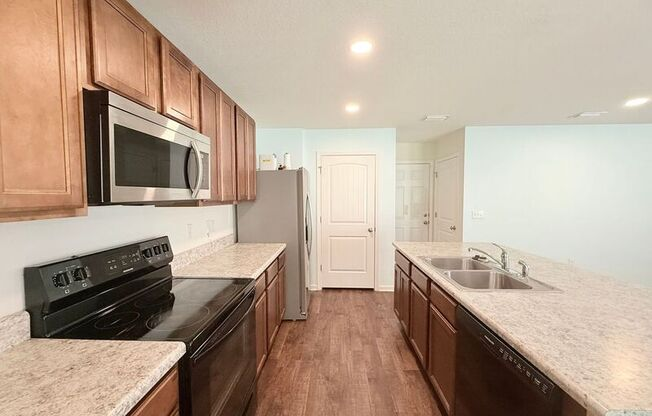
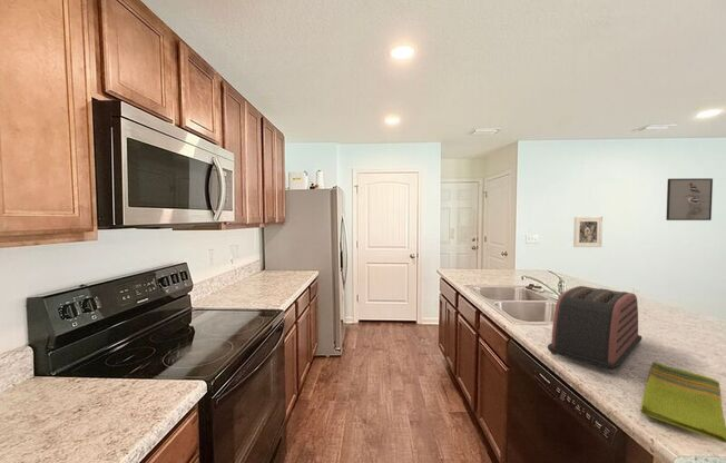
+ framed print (689, 199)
+ toaster (598, 318)
+ dish towel (681, 394)
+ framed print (588, 232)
